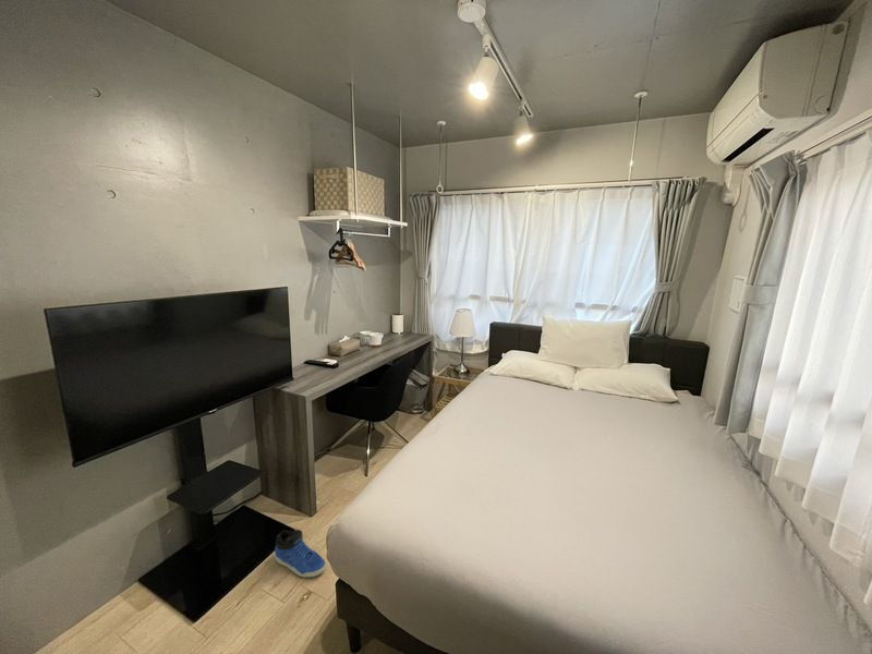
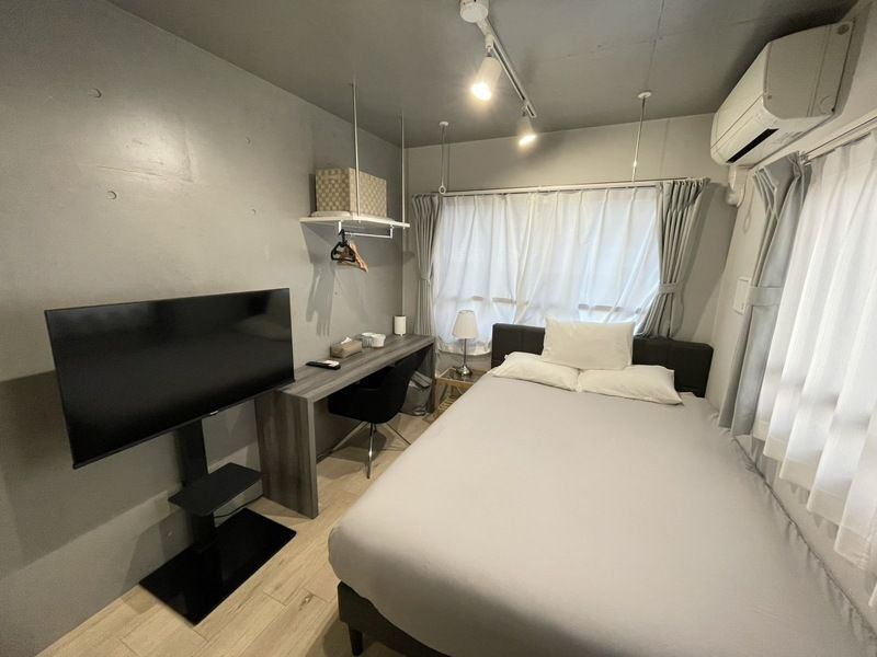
- sneaker (299, 549)
